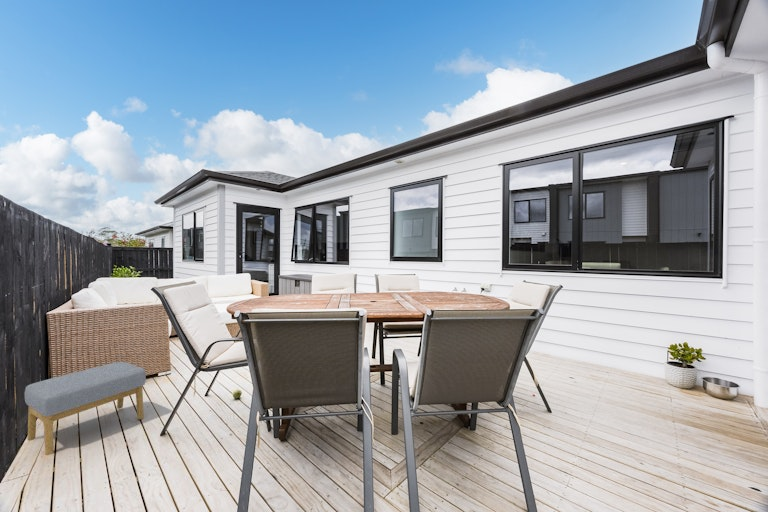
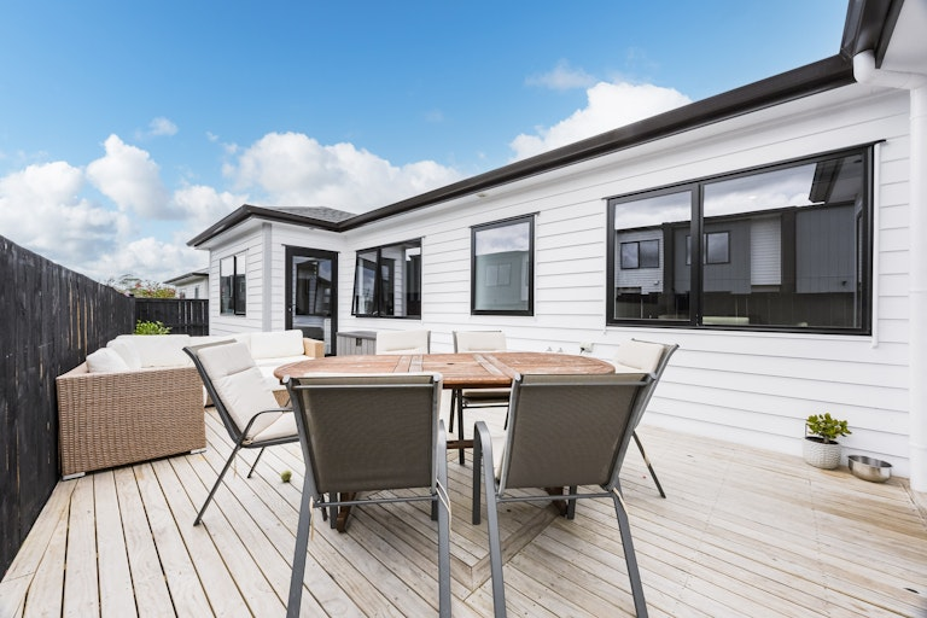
- footstool (89, 401)
